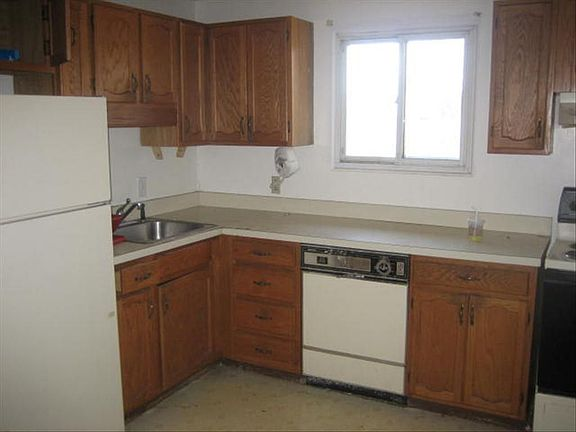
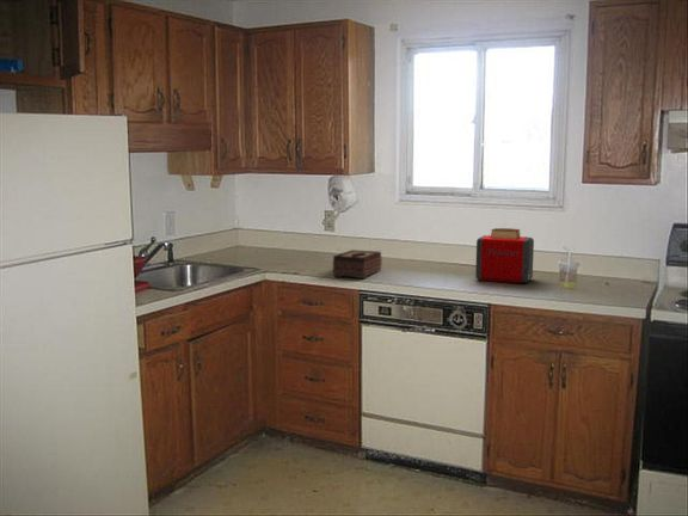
+ tissue box (357, 263)
+ toaster (504, 254)
